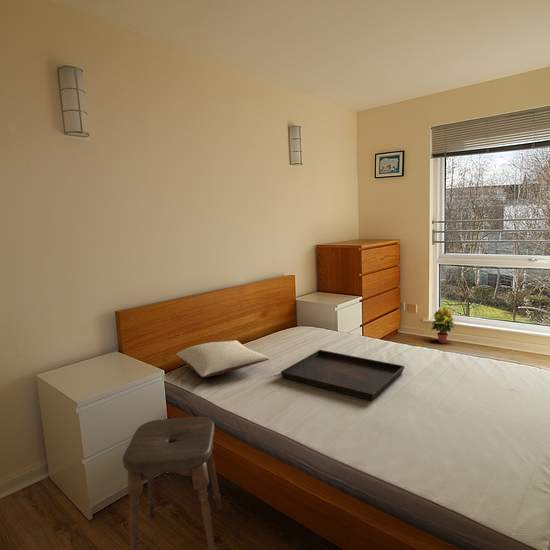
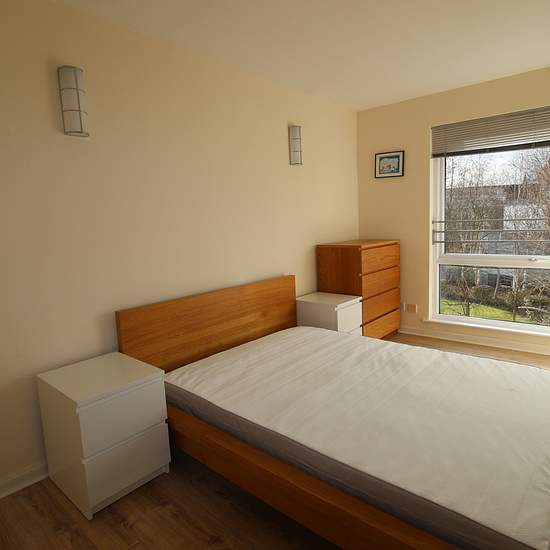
- pillow (221, 356)
- serving tray (342, 371)
- stool (182, 475)
- potted plant (443, 324)
